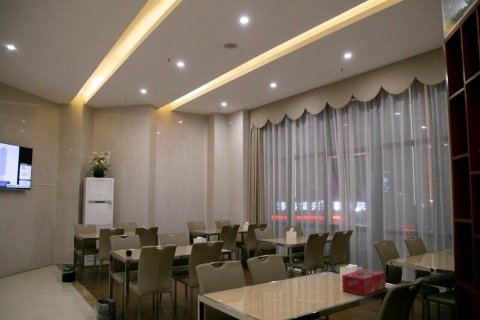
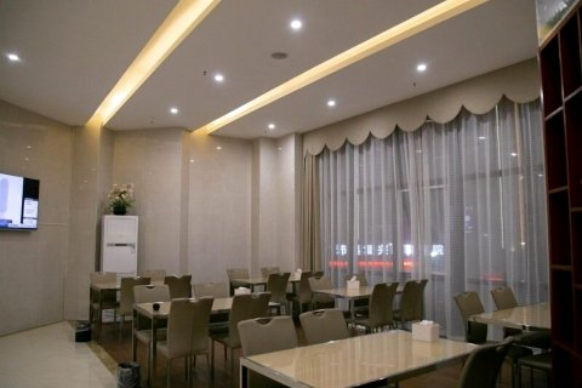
- tissue box (364, 281)
